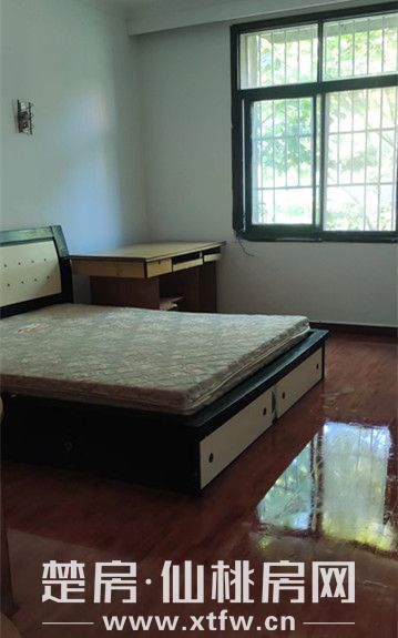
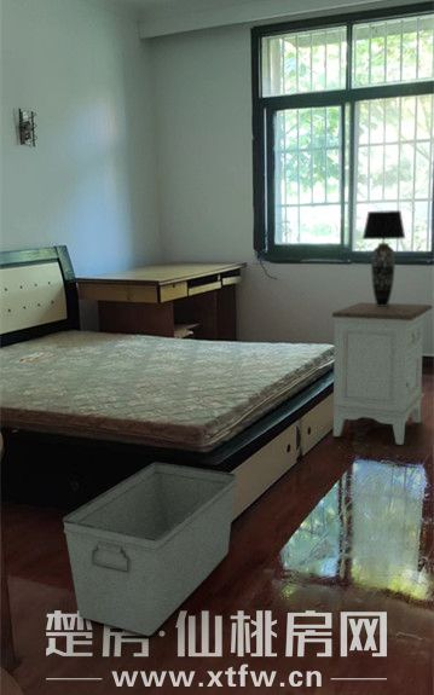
+ table lamp (383, 257)
+ storage bin (157, 539)
+ nightstand (382, 369)
